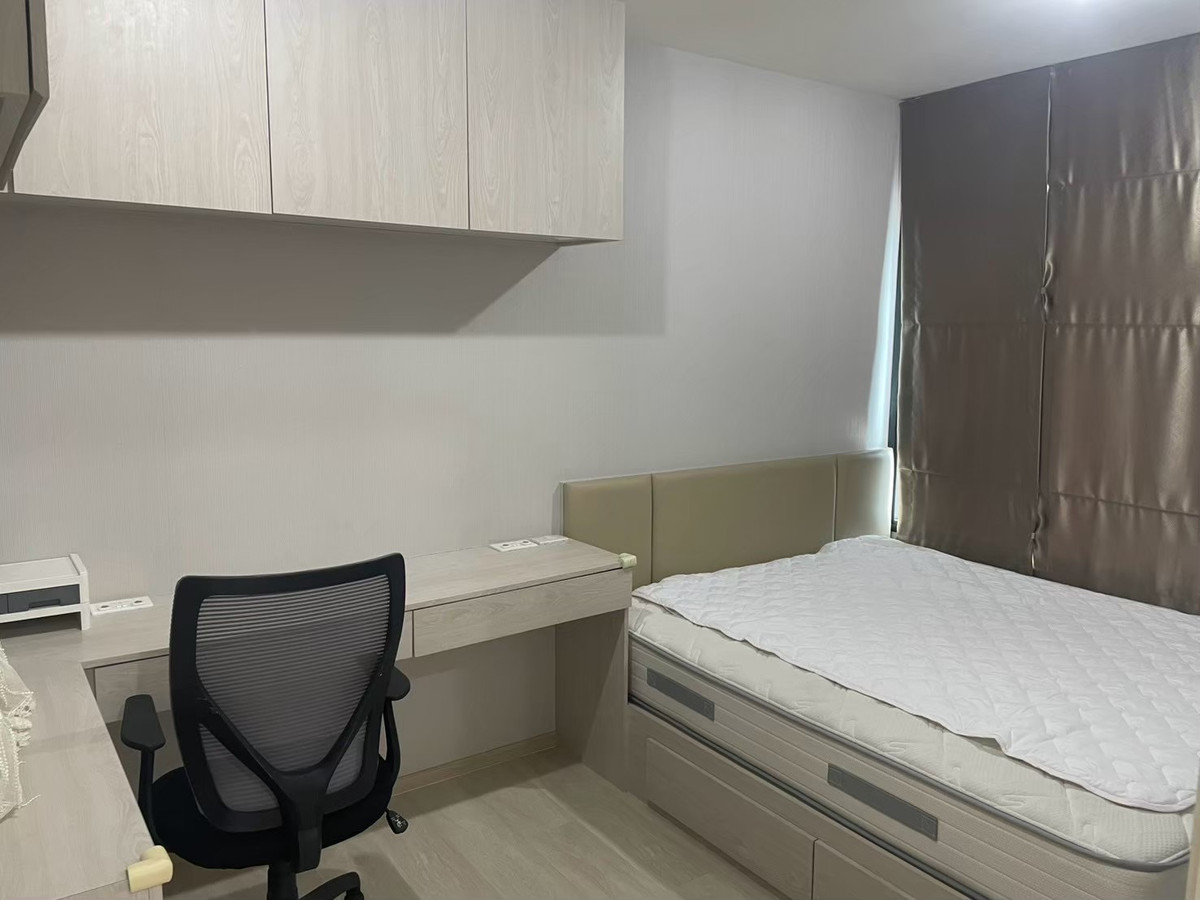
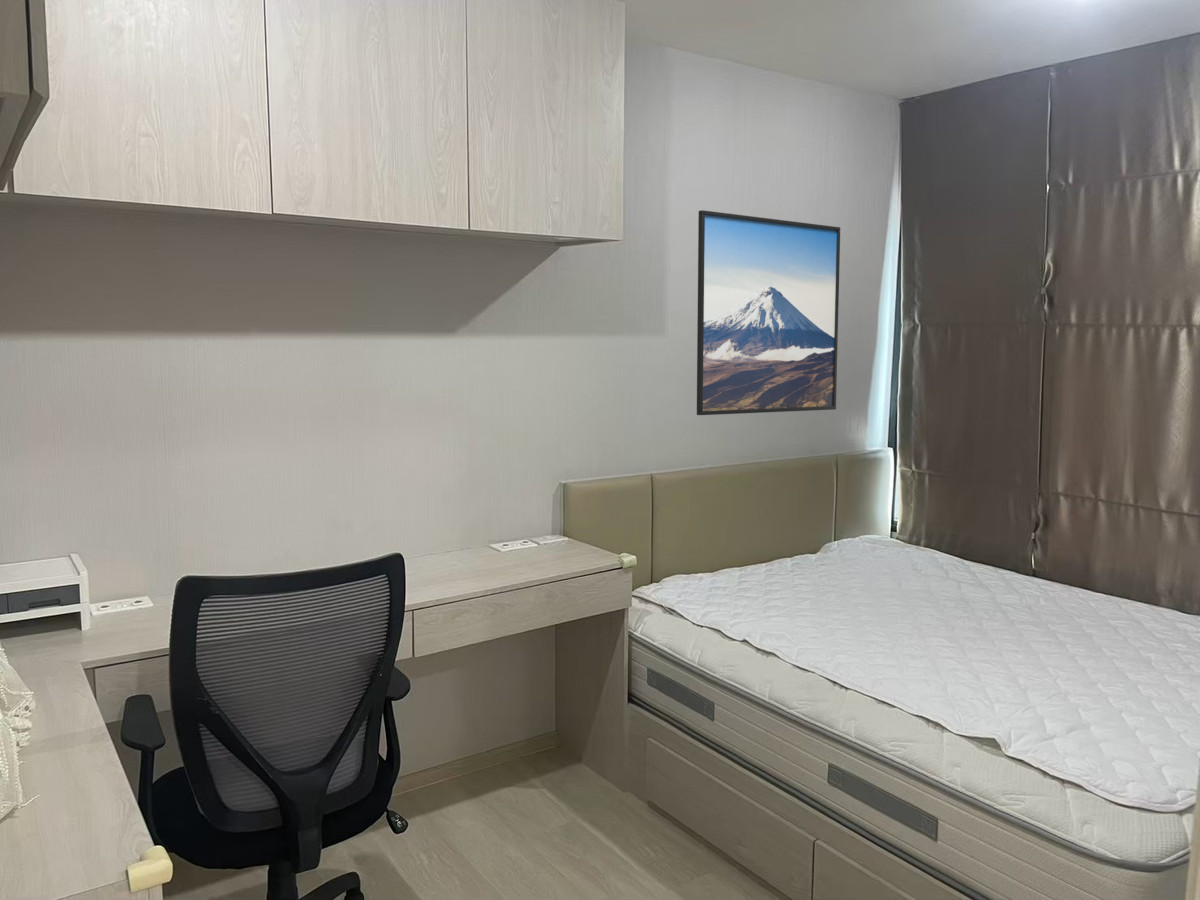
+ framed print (771, 316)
